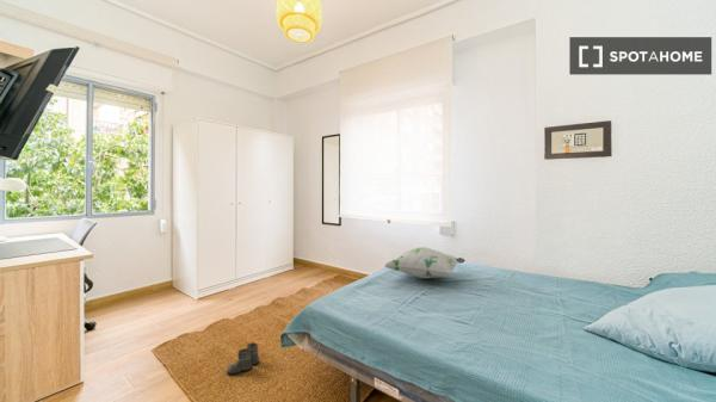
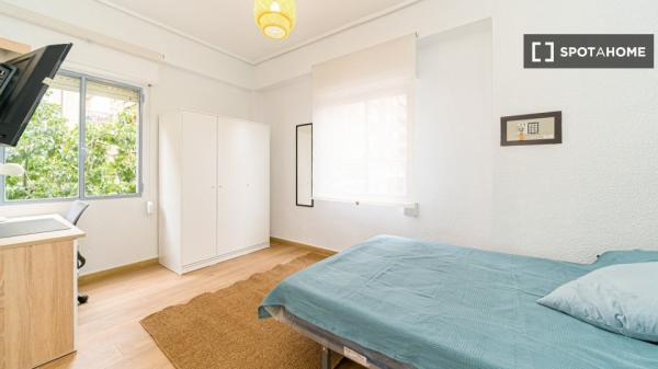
- boots (245, 354)
- decorative pillow (426, 262)
